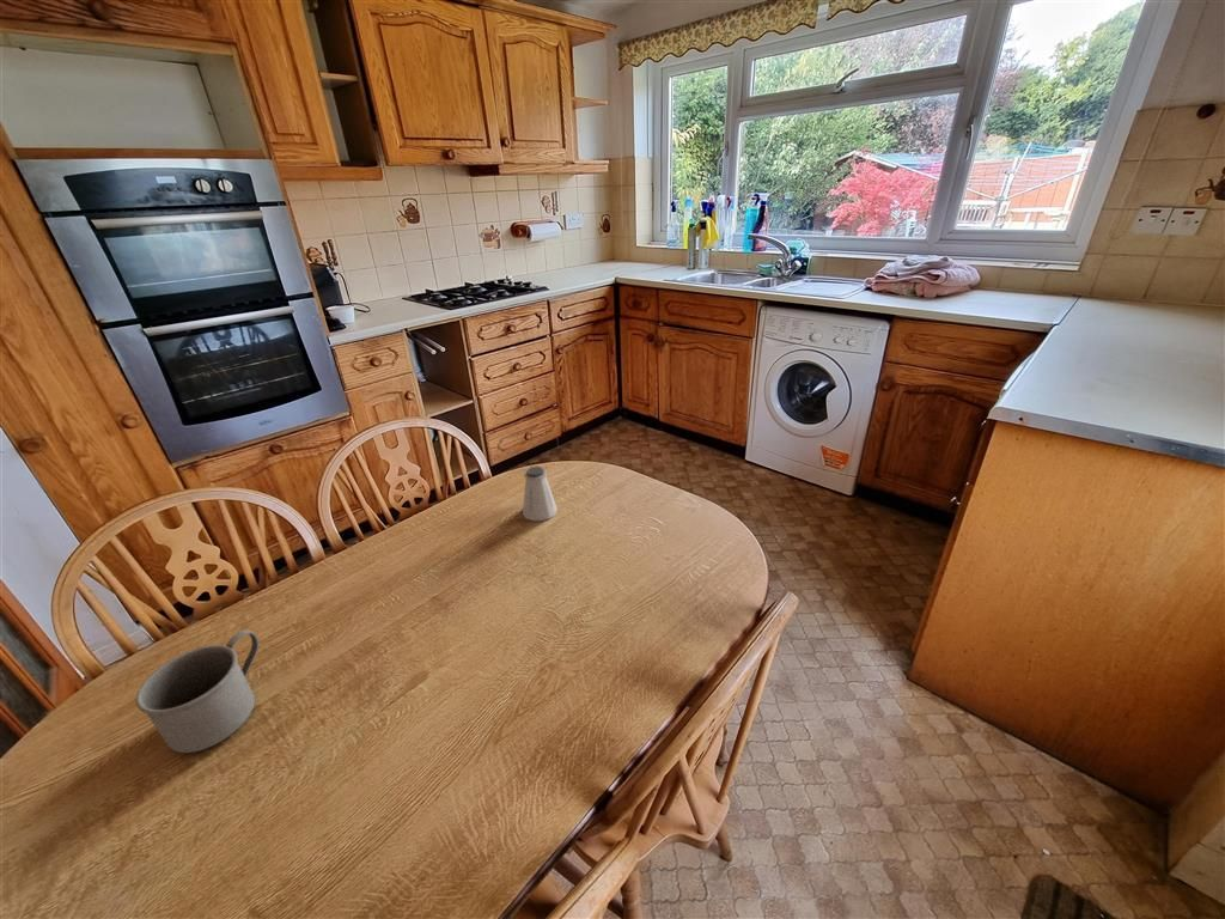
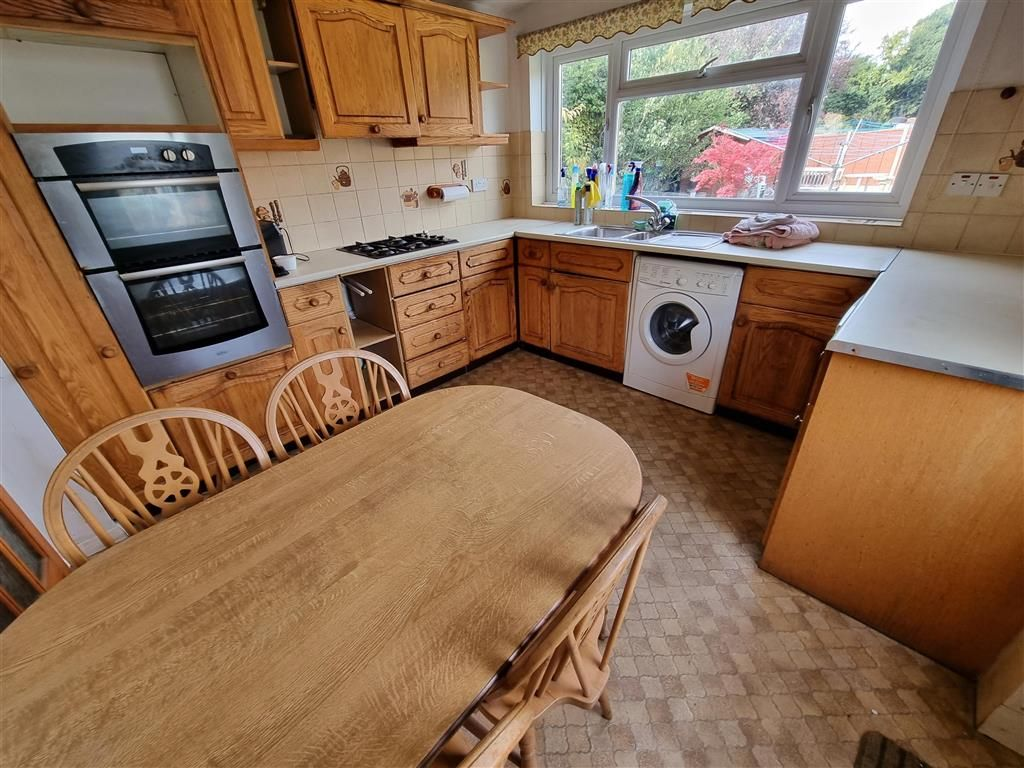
- mug (206, 690)
- saltshaker (537, 491)
